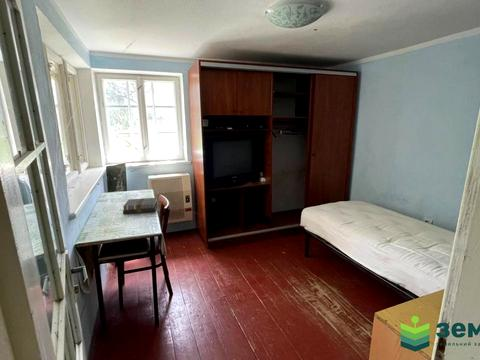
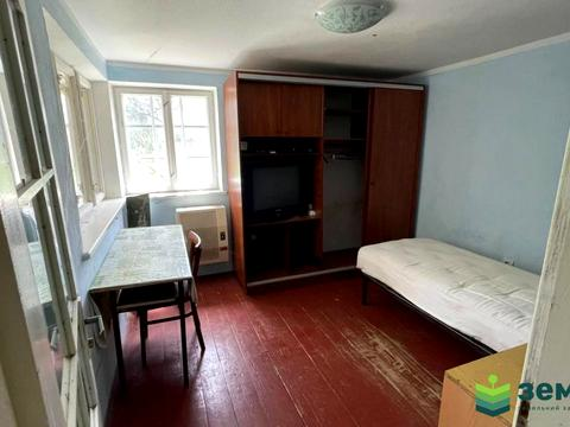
- book (141, 205)
